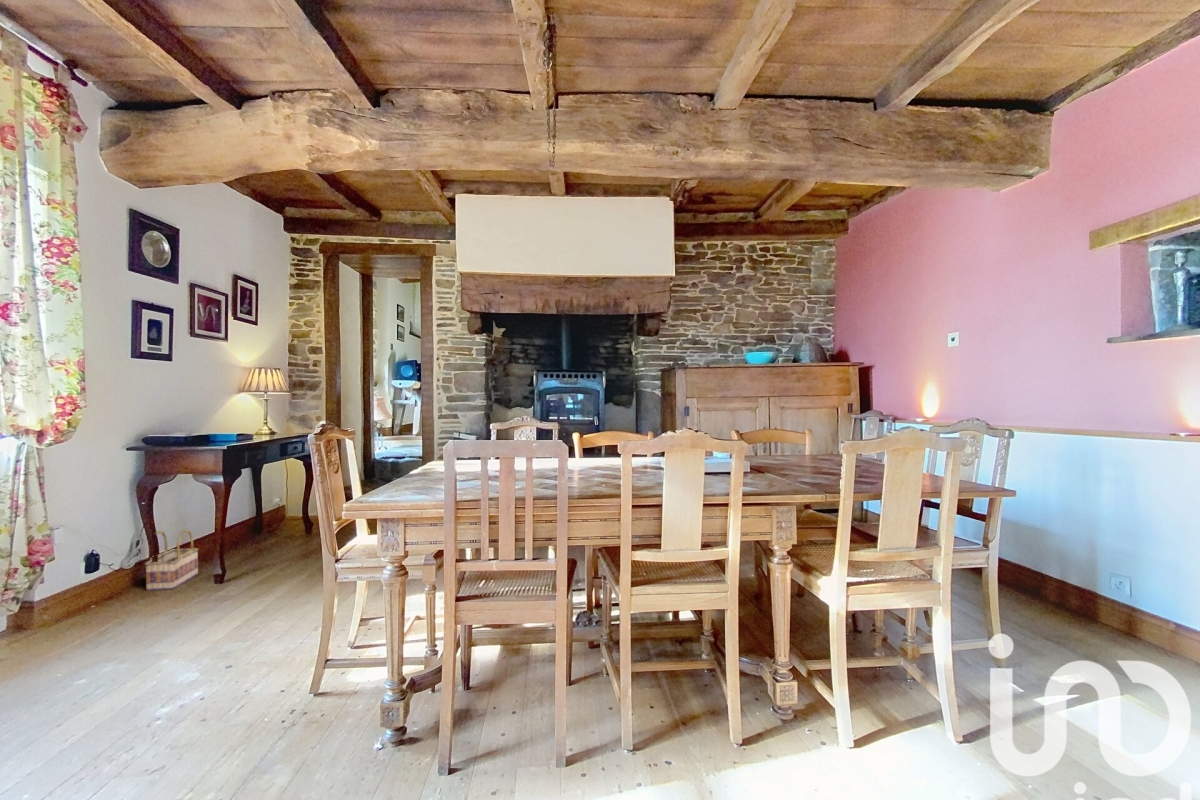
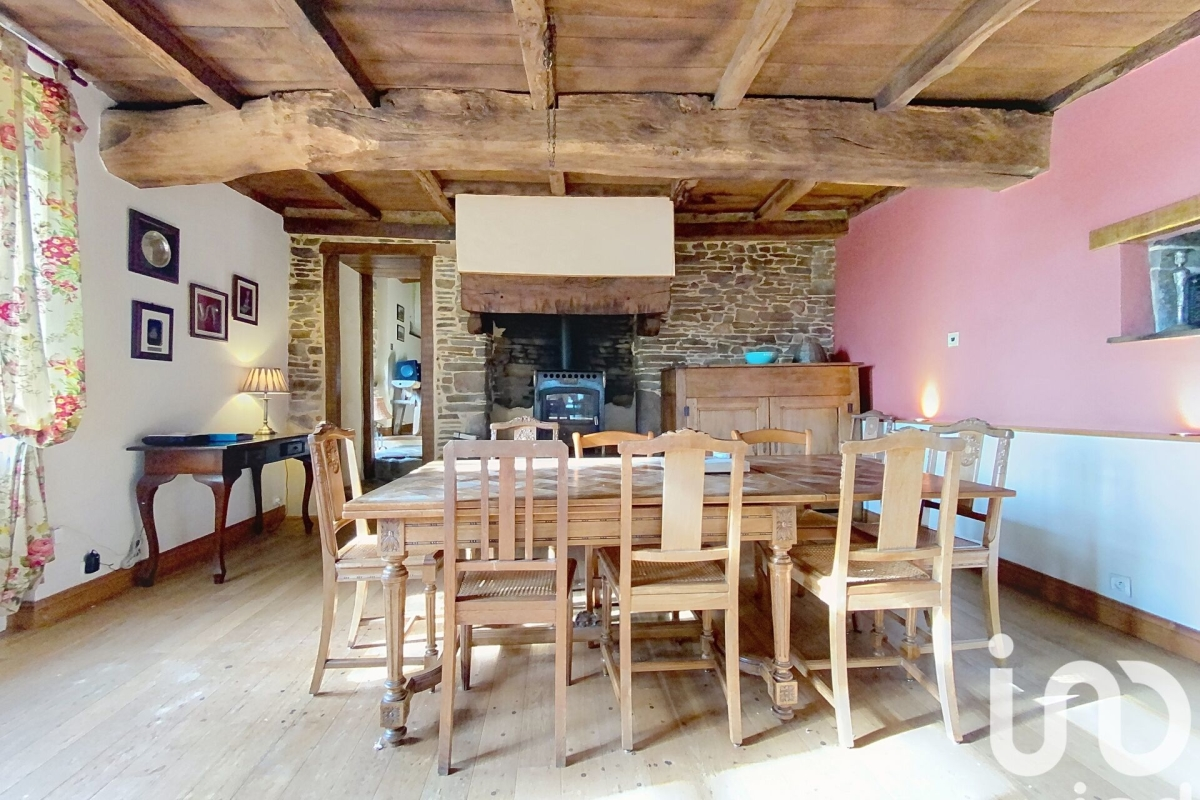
- basket (172, 556)
